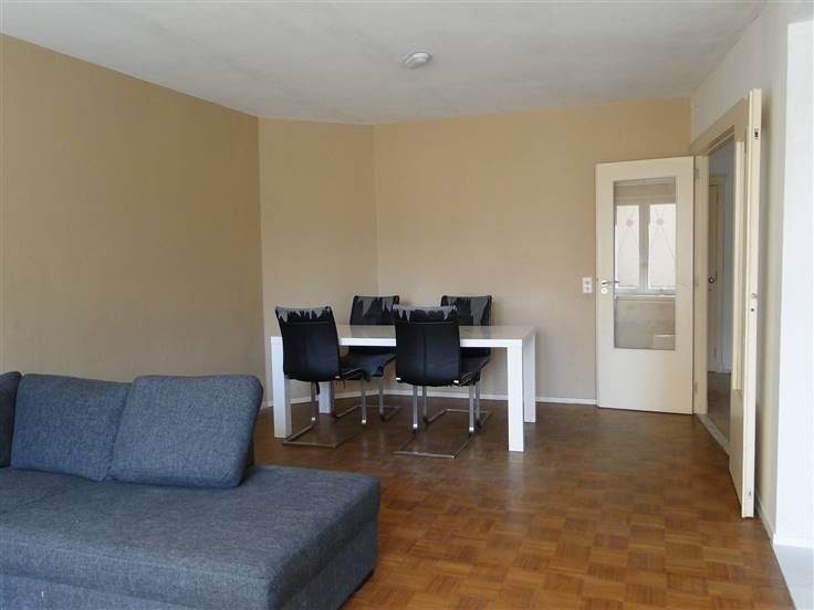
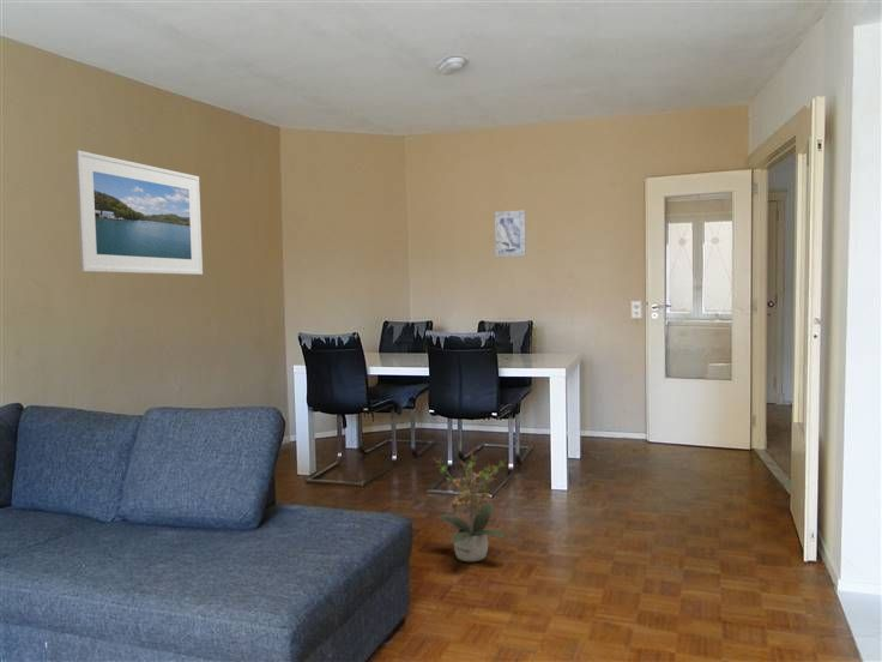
+ wall art (509, 234)
+ potted plant (469, 506)
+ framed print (145, 218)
